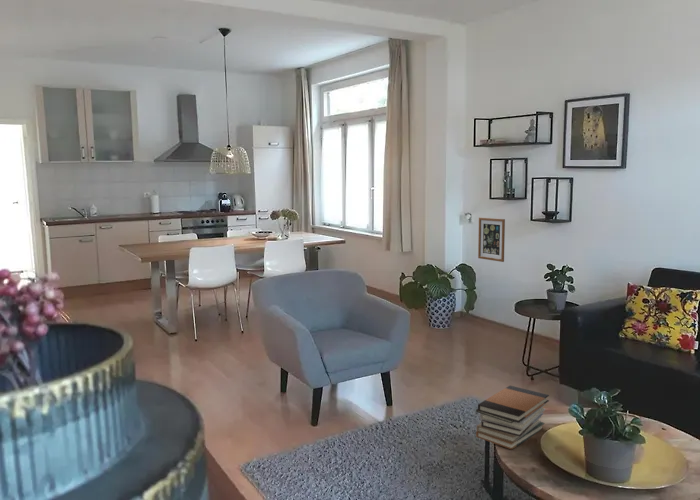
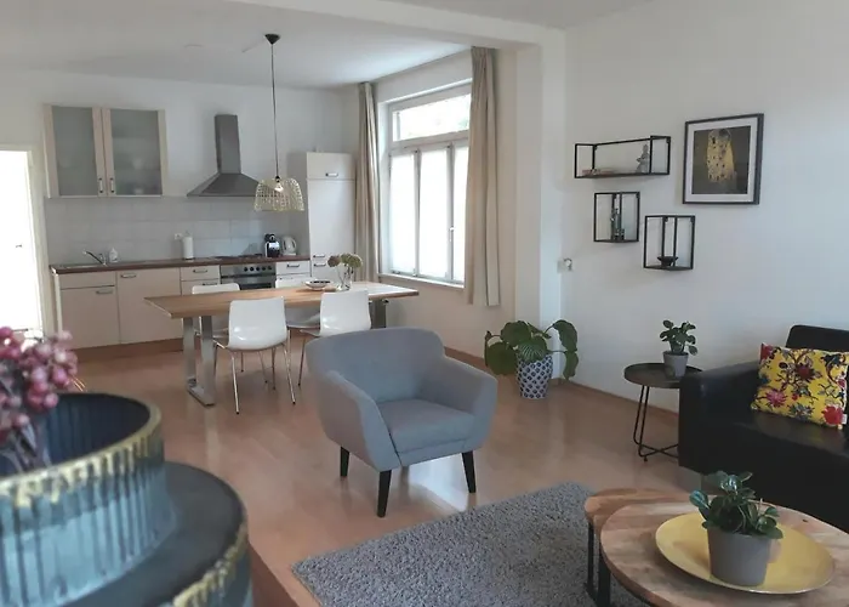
- book stack (512, 415)
- wall art (491, 239)
